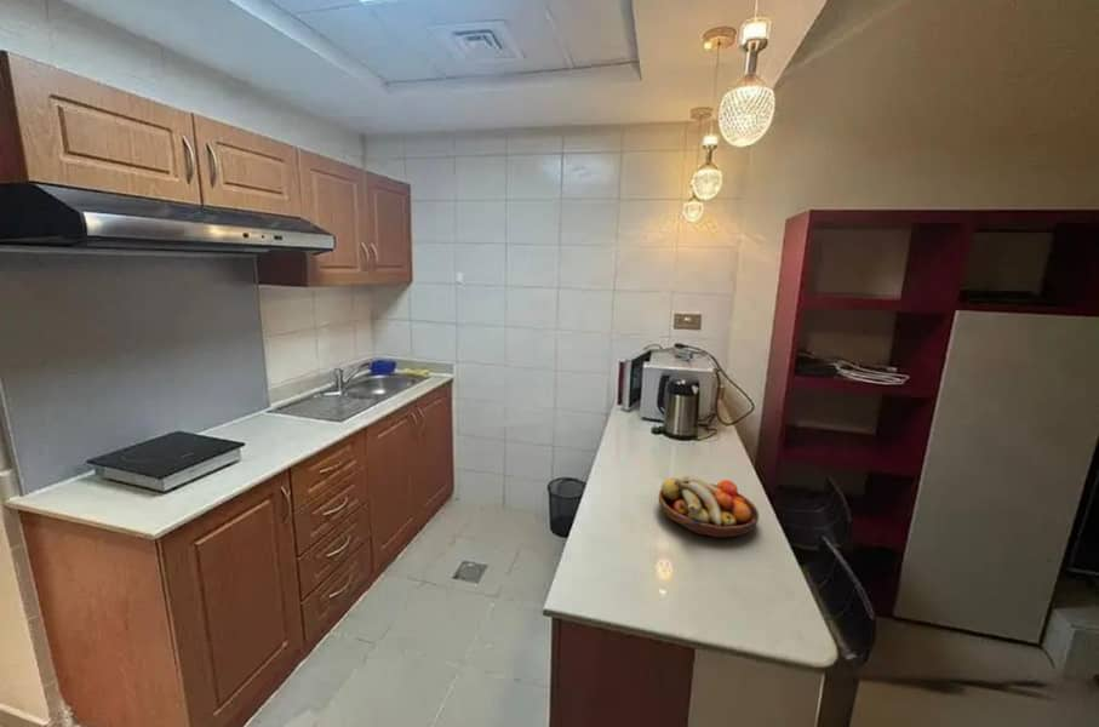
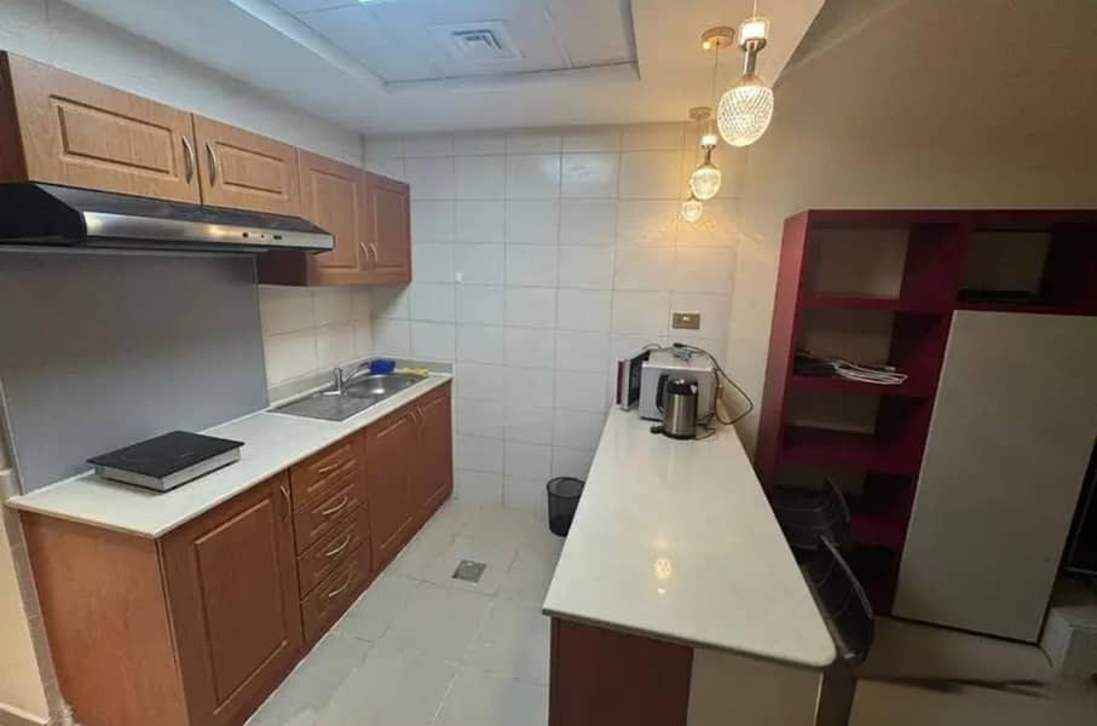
- fruit bowl (708, 498)
